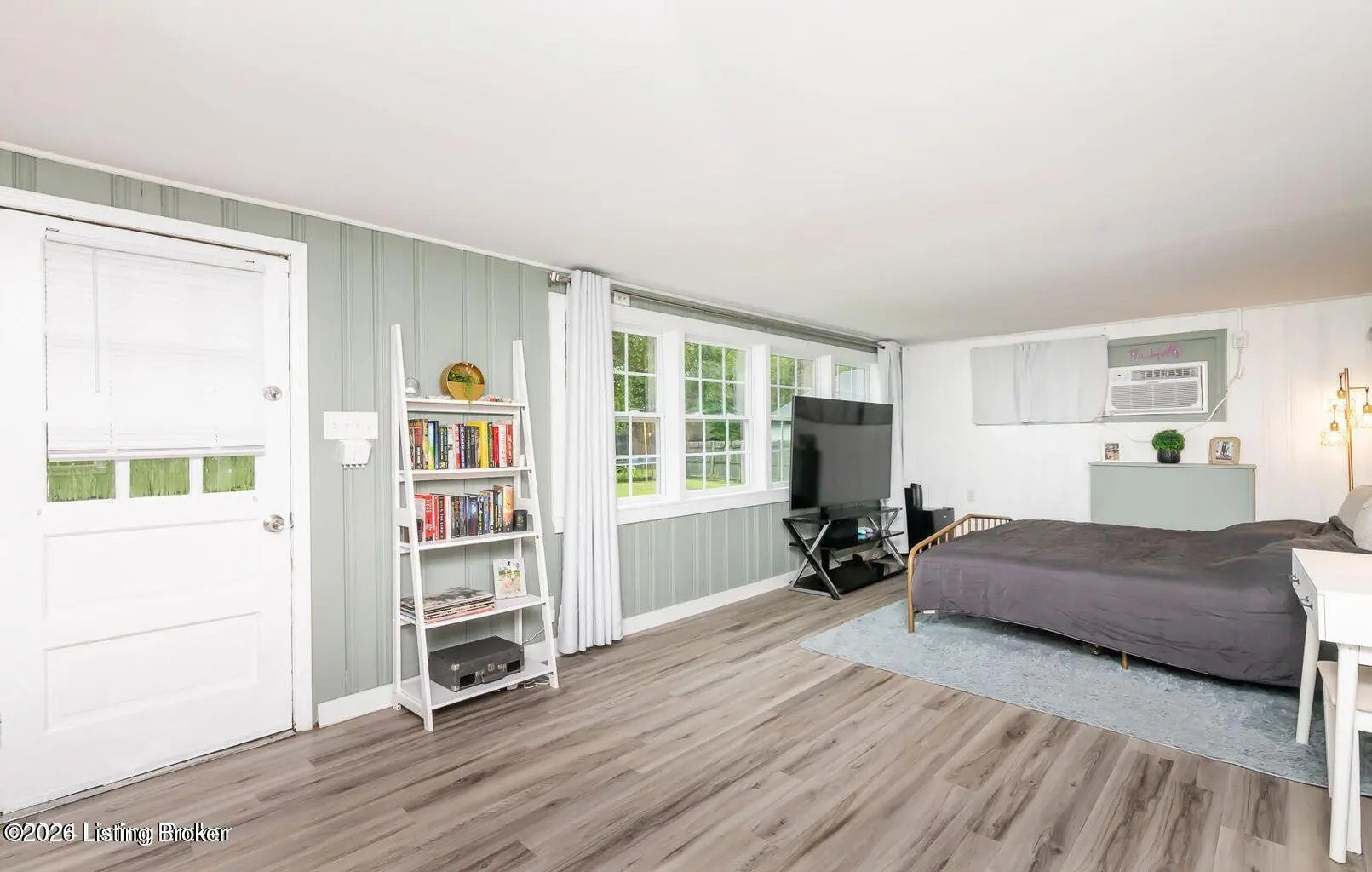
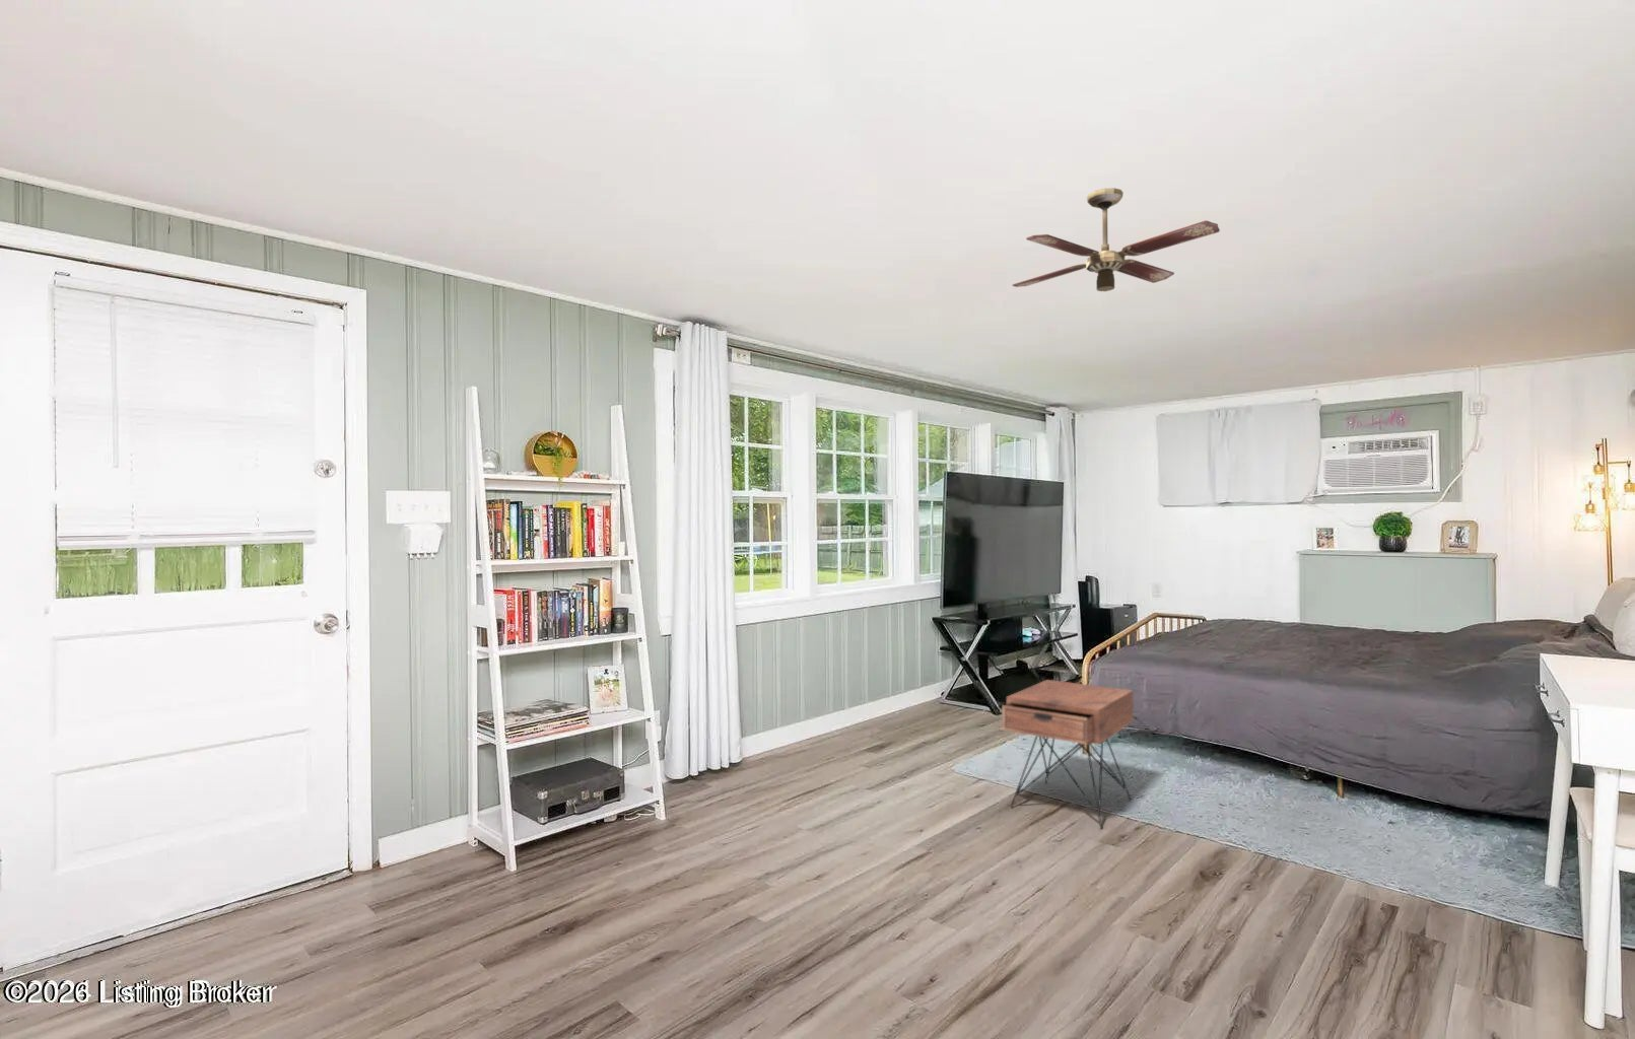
+ ceiling fan (1105, 243)
+ nightstand (1068, 752)
